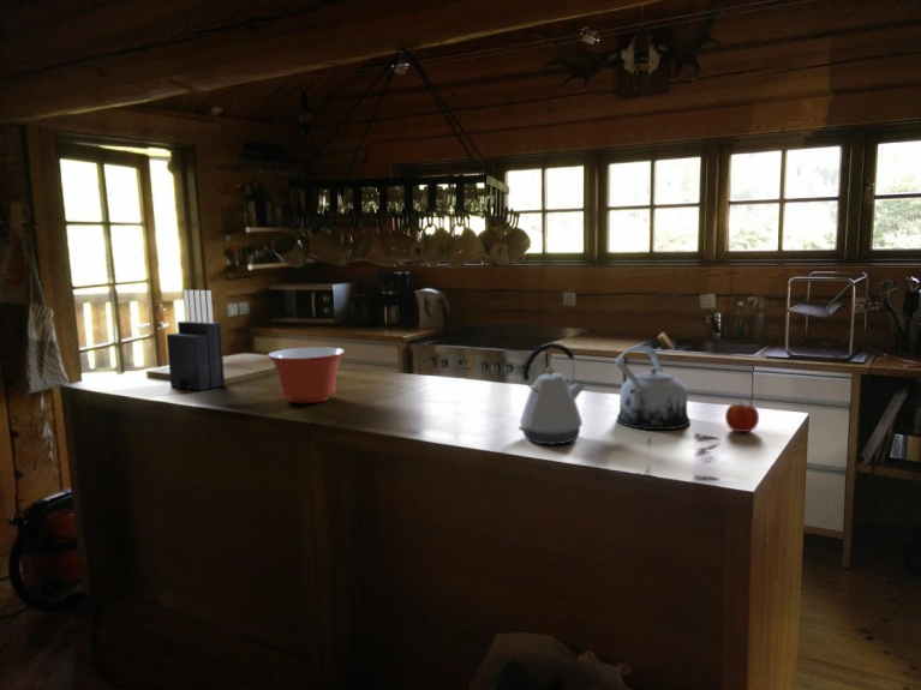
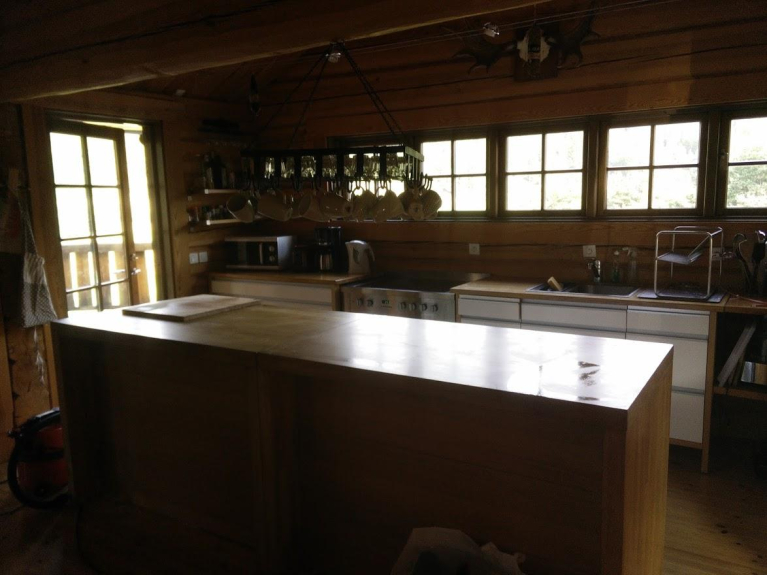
- teapot (650, 385)
- fruit (741, 415)
- mixing bowl (307, 376)
- kettle (552, 390)
- knife block (191, 338)
